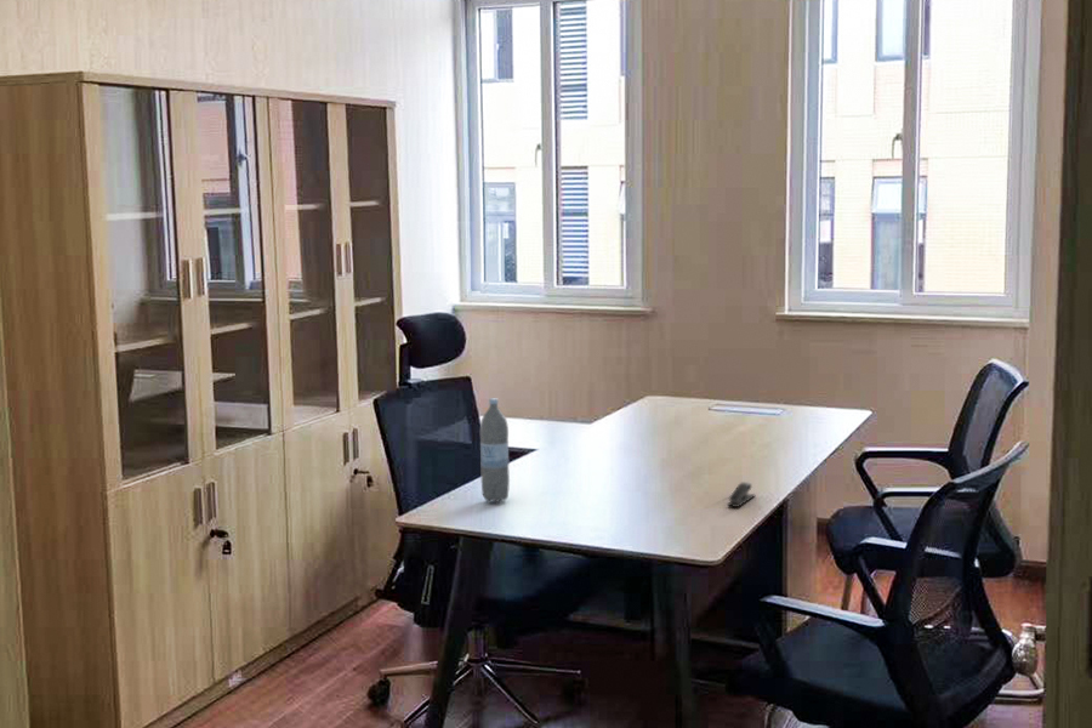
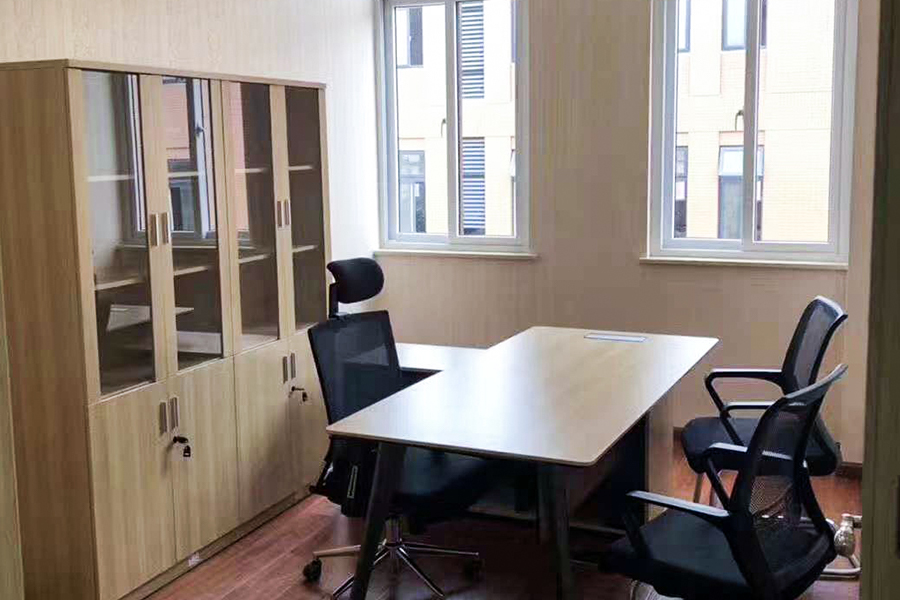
- water bottle (494, 450)
- stapler (740, 493)
